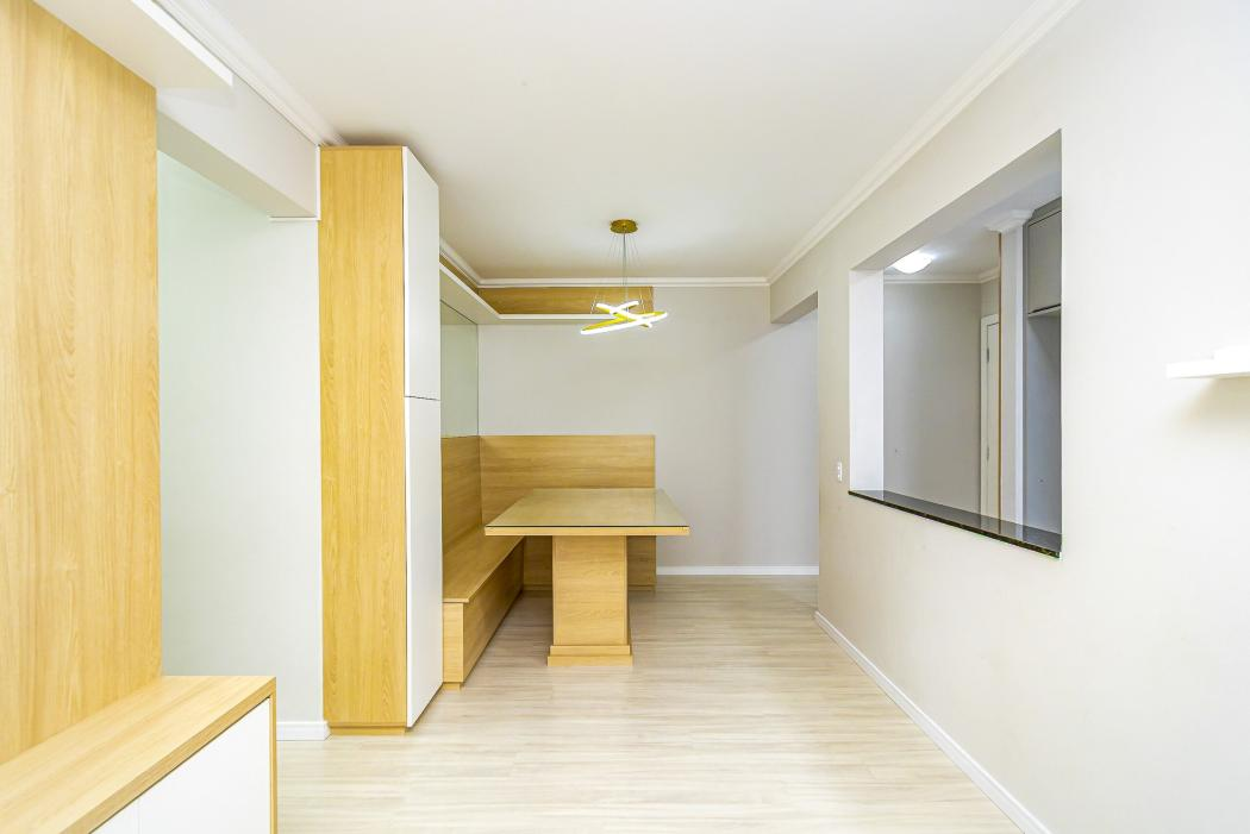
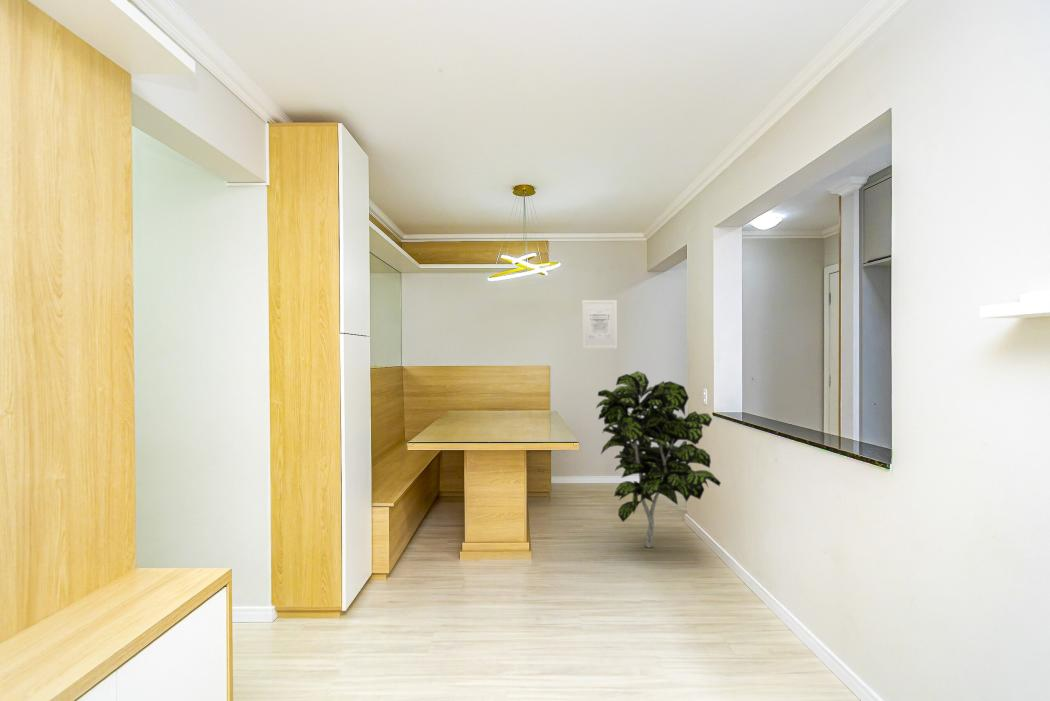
+ wall art (599, 324)
+ indoor plant (655, 460)
